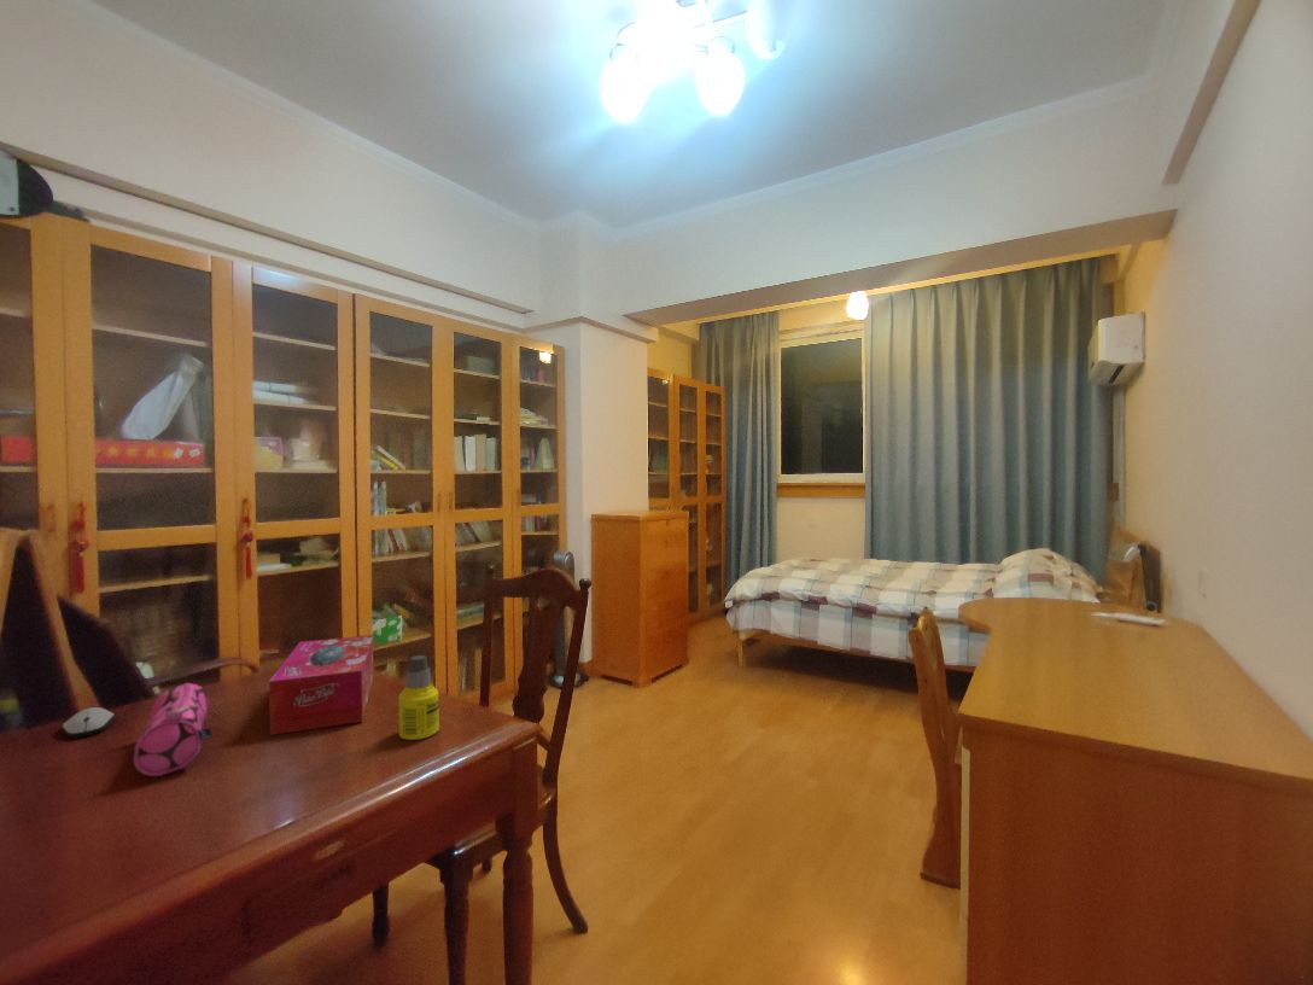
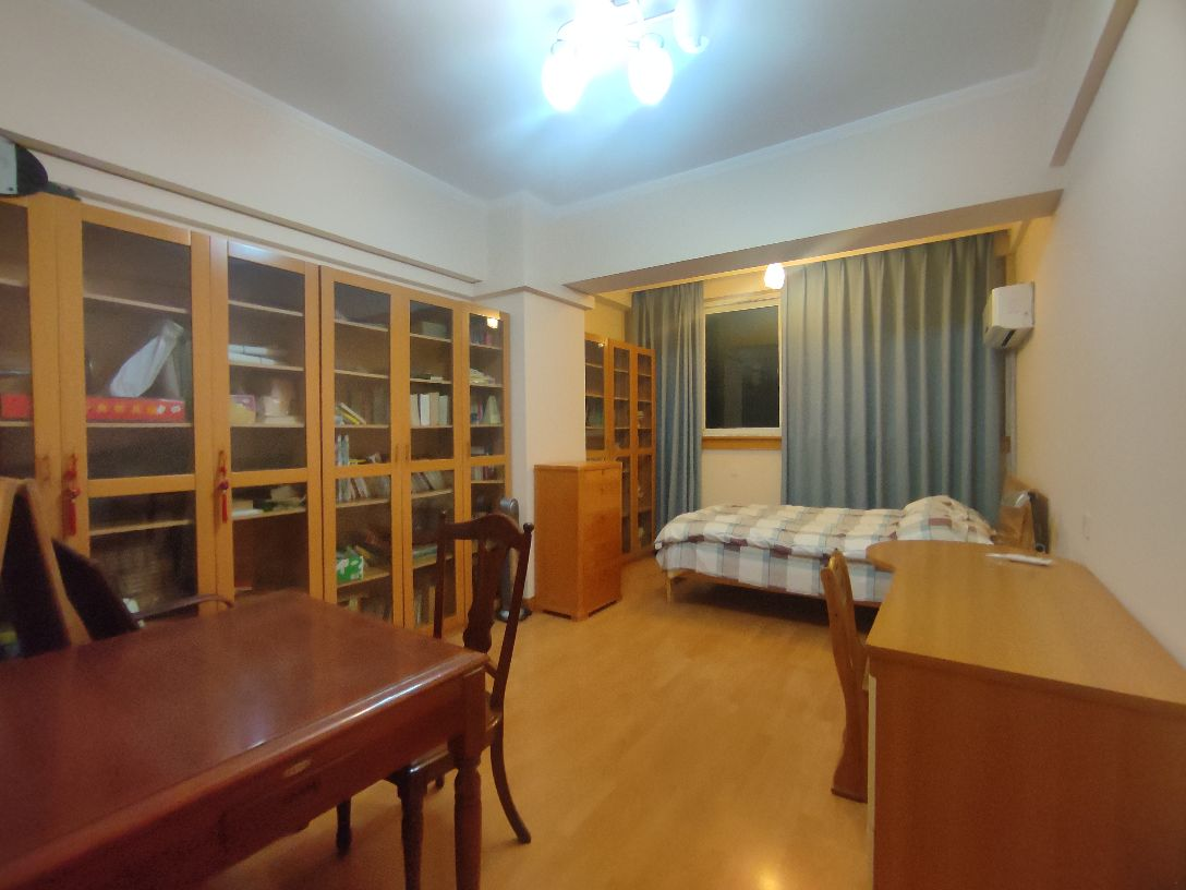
- tissue box (328, 677)
- computer mouse (88, 718)
- bottle (419, 694)
- pencil case (177, 722)
